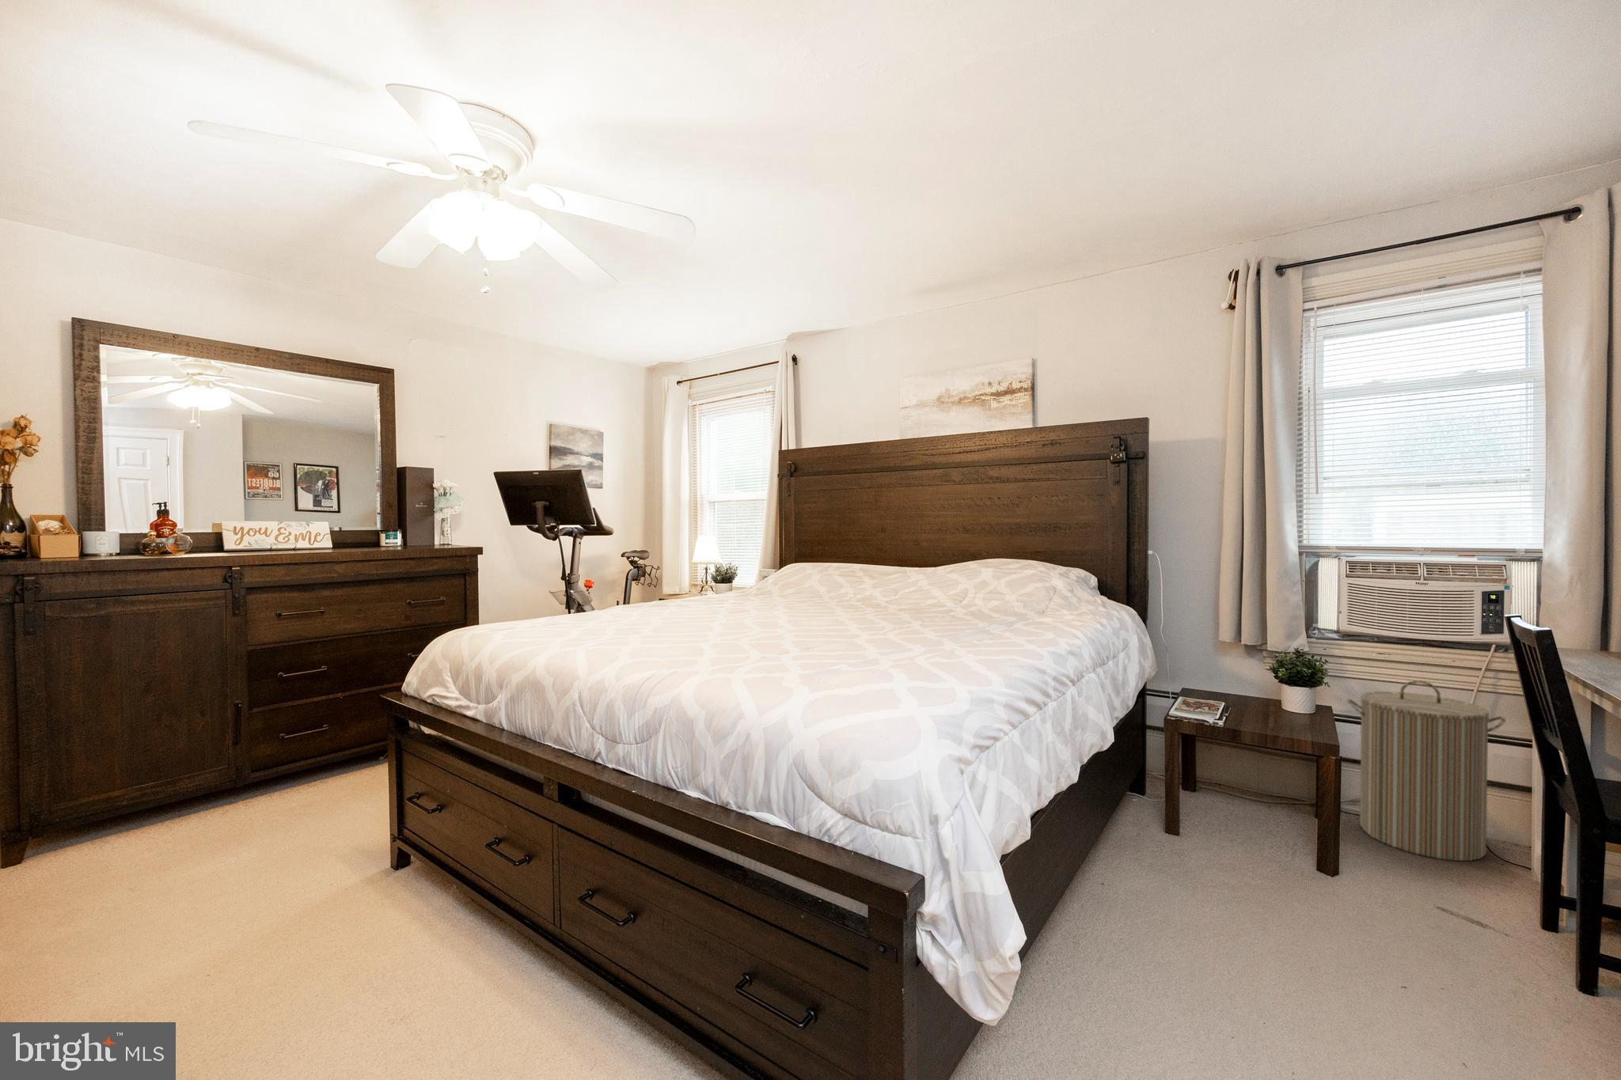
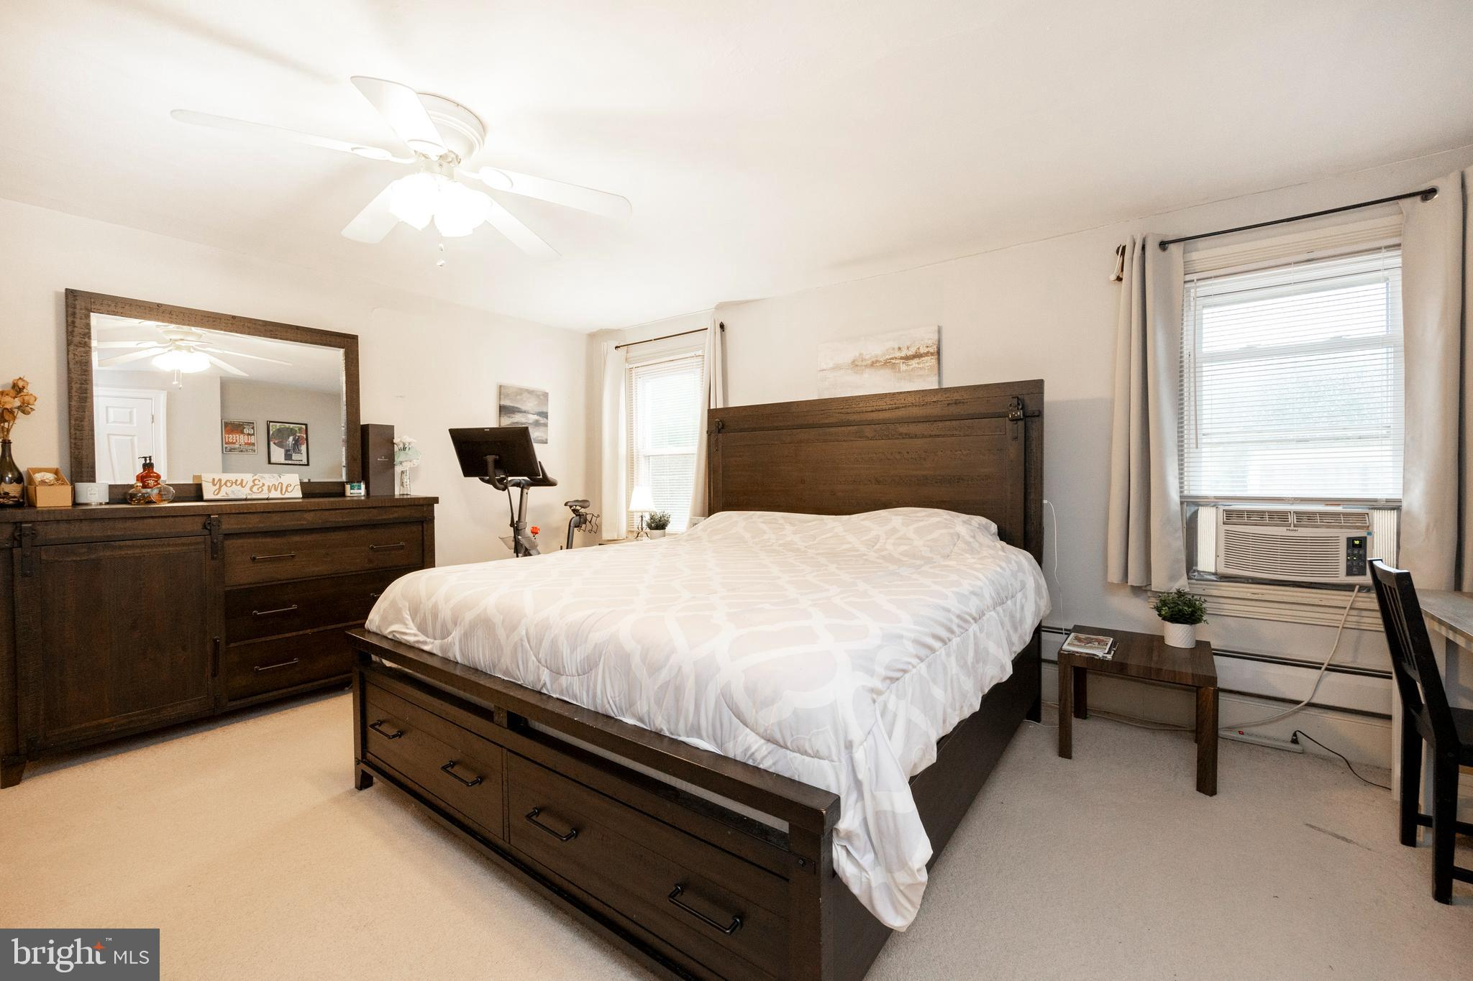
- laundry hamper (1421, 759)
